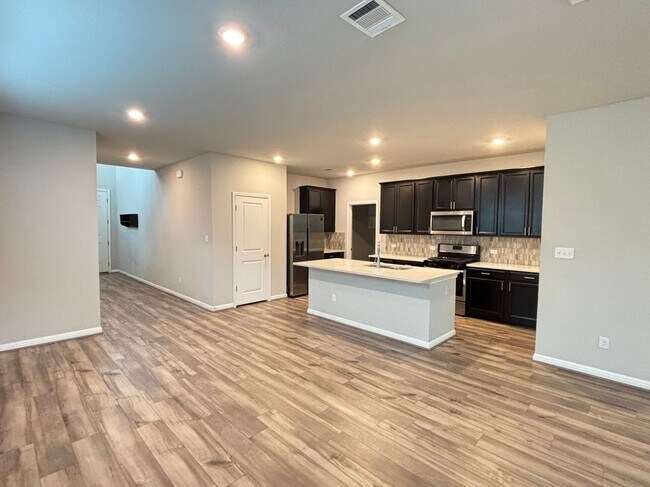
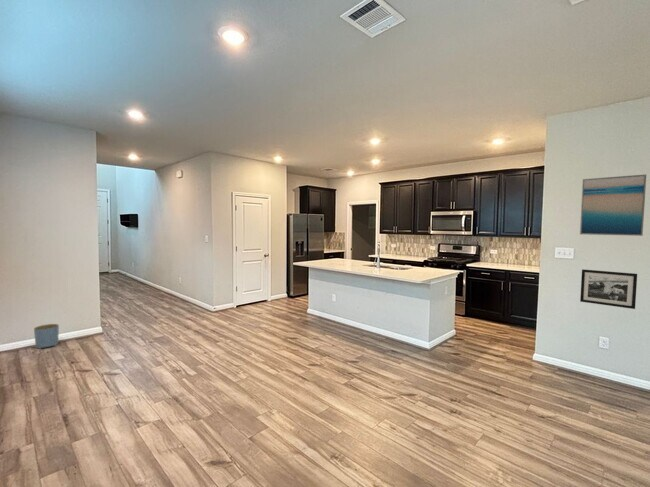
+ picture frame (607, 288)
+ planter (46, 336)
+ wall art (611, 206)
